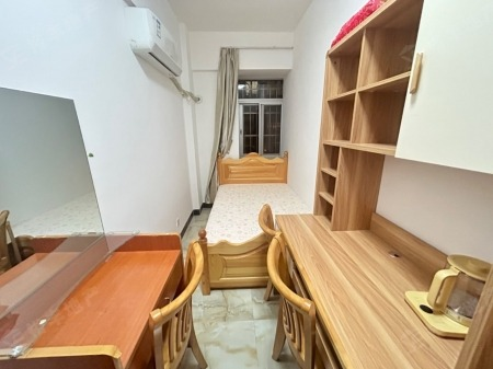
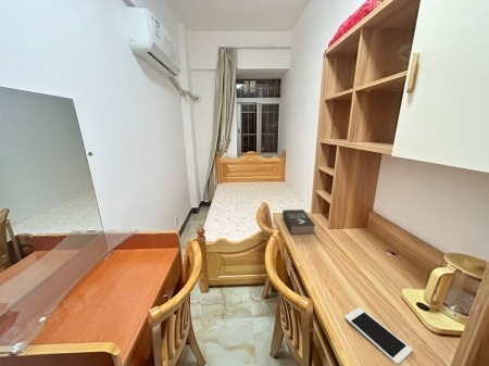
+ cell phone (375, 332)
+ book (297, 220)
